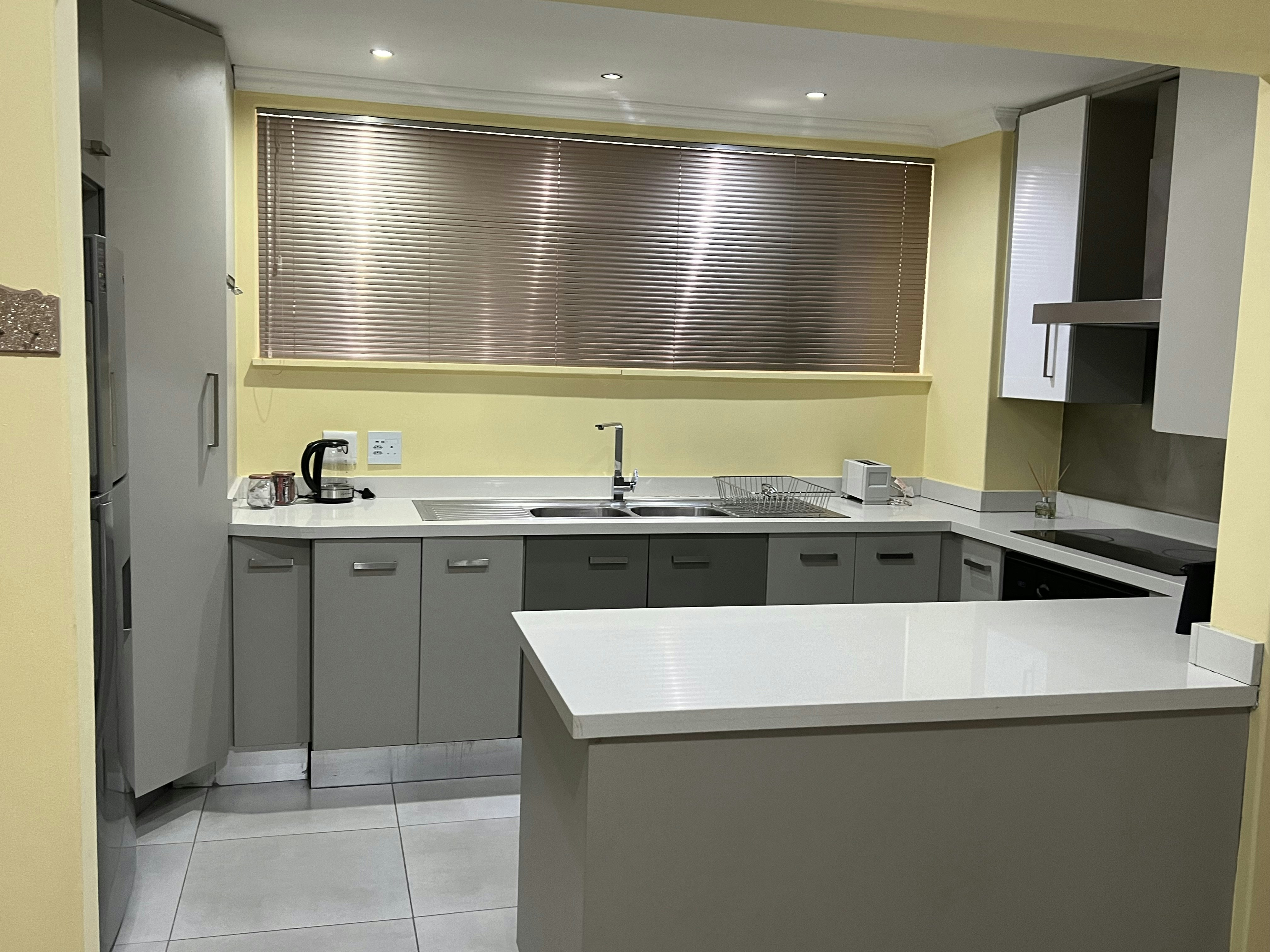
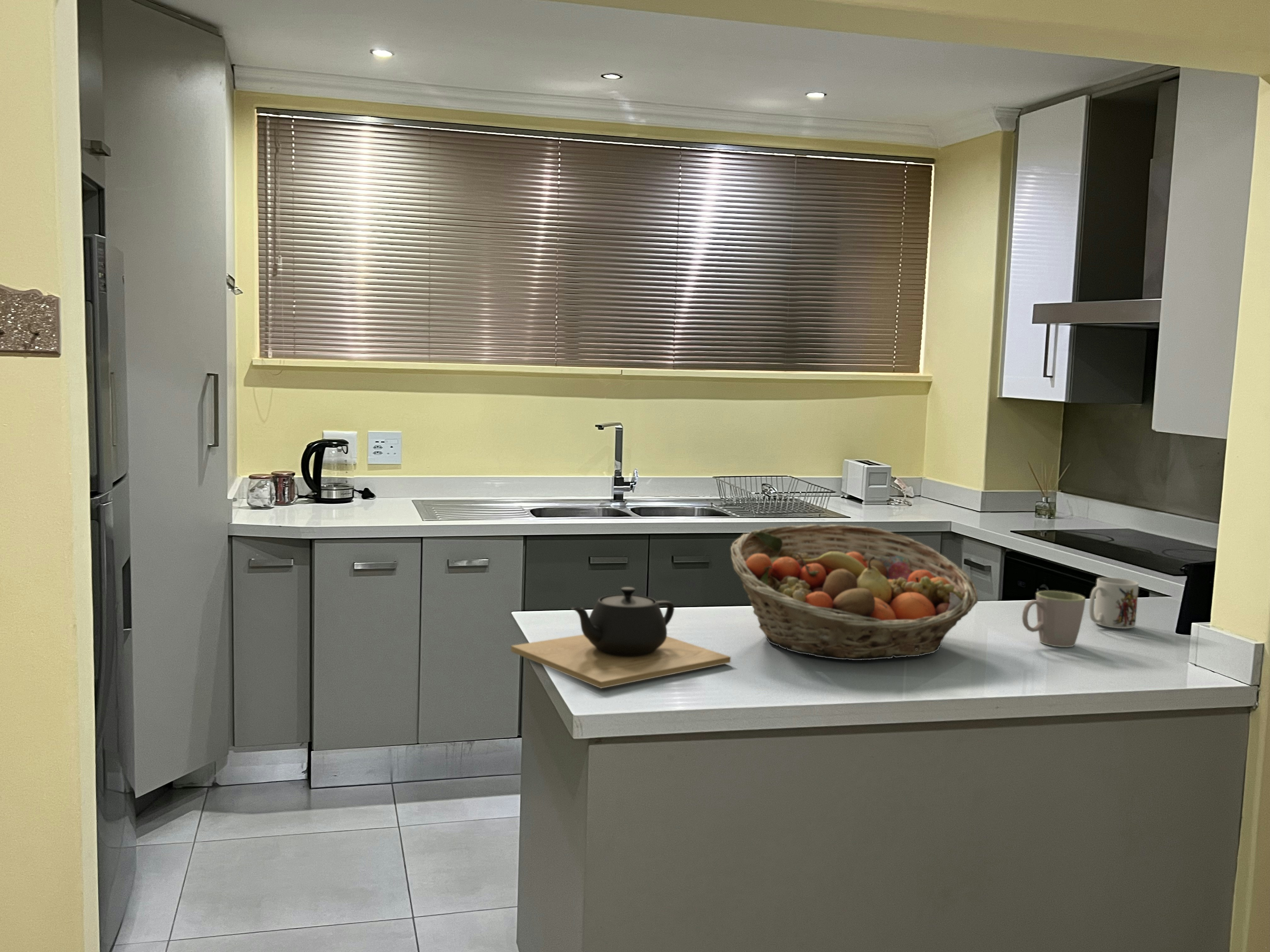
+ mug (1110, 604)
+ mug (1051, 619)
+ fruit basket (850, 589)
+ teapot (621, 623)
